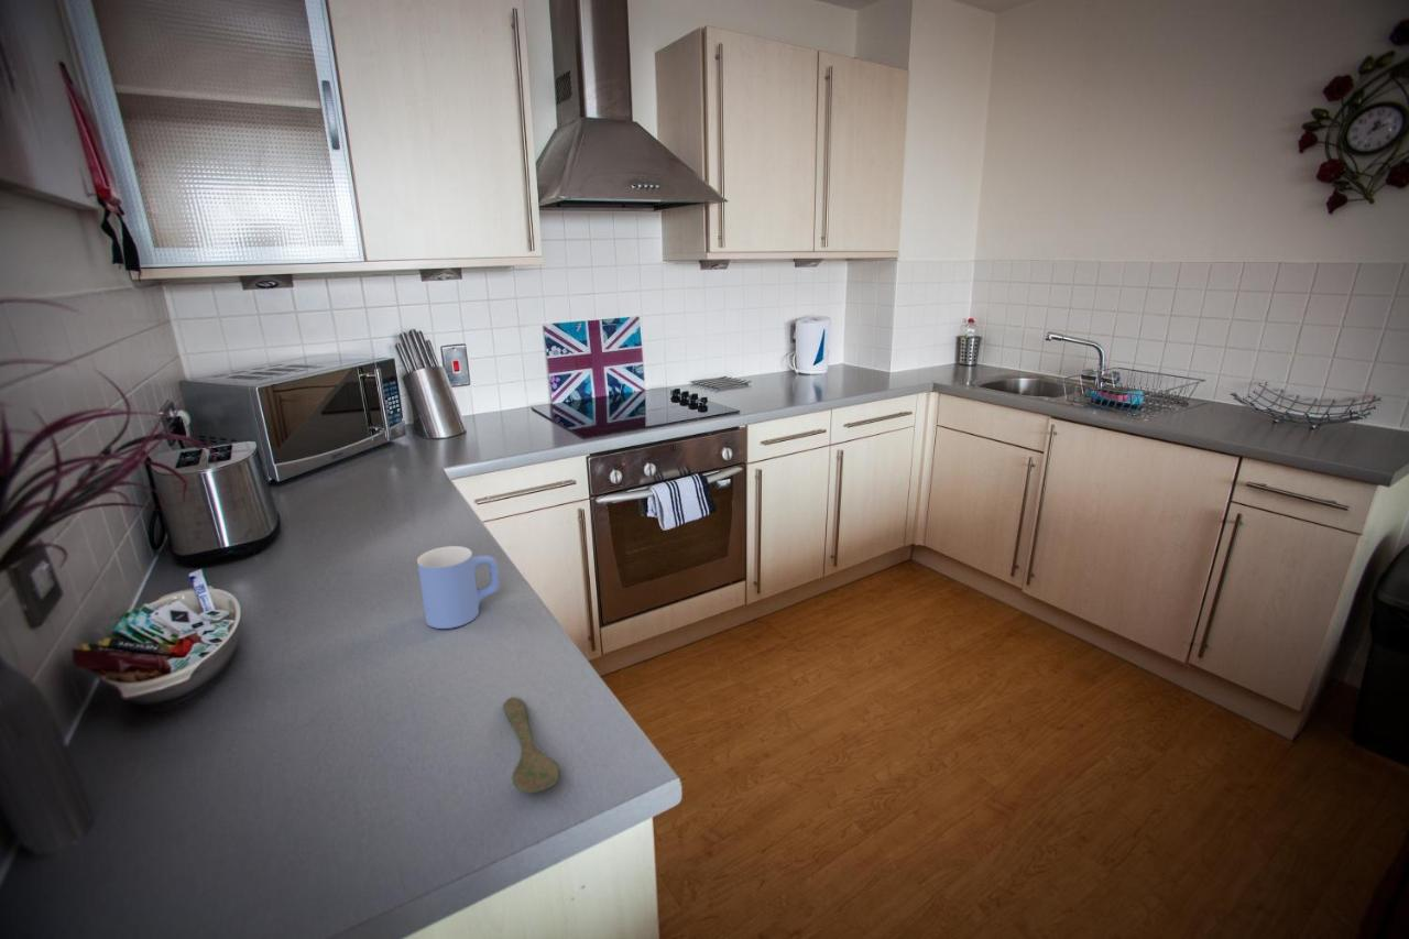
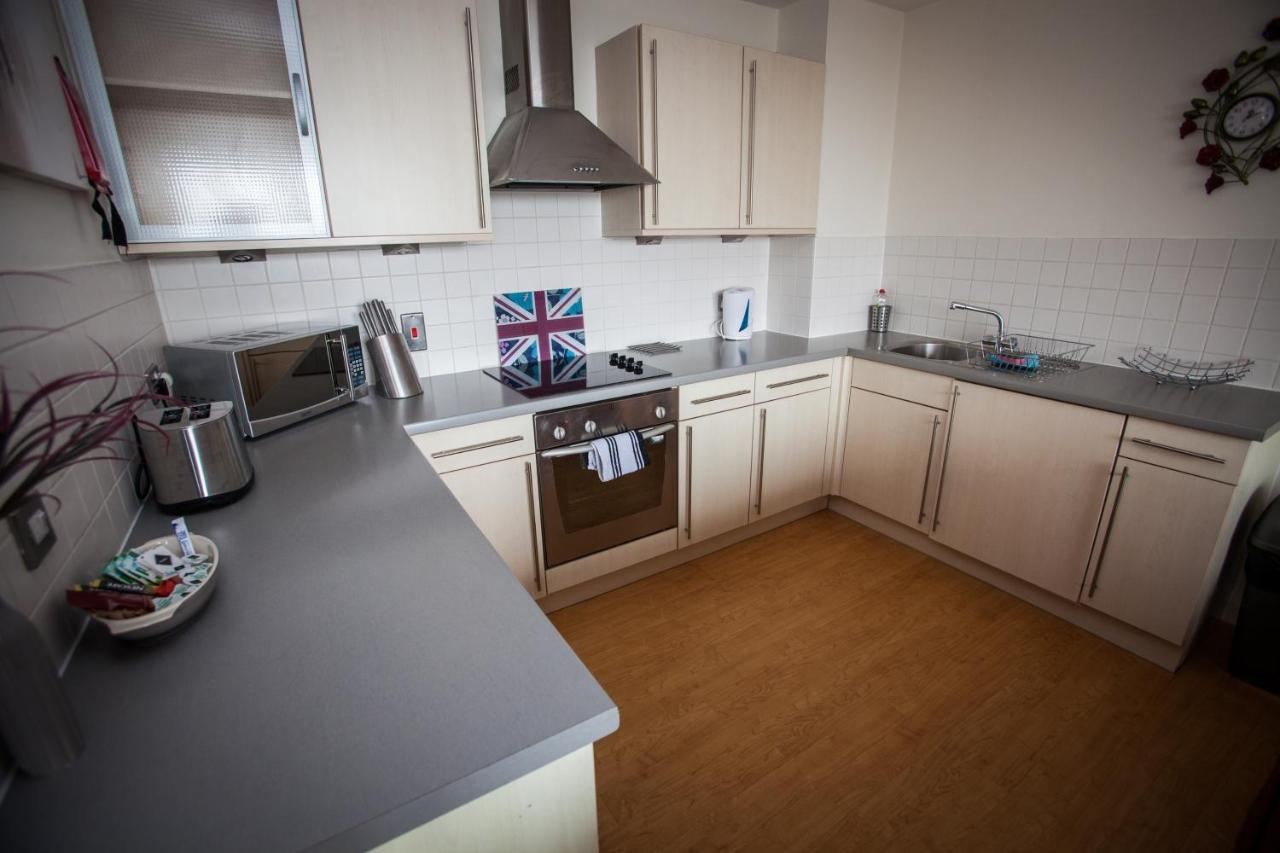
- mug (461, 583)
- spoon (524, 739)
